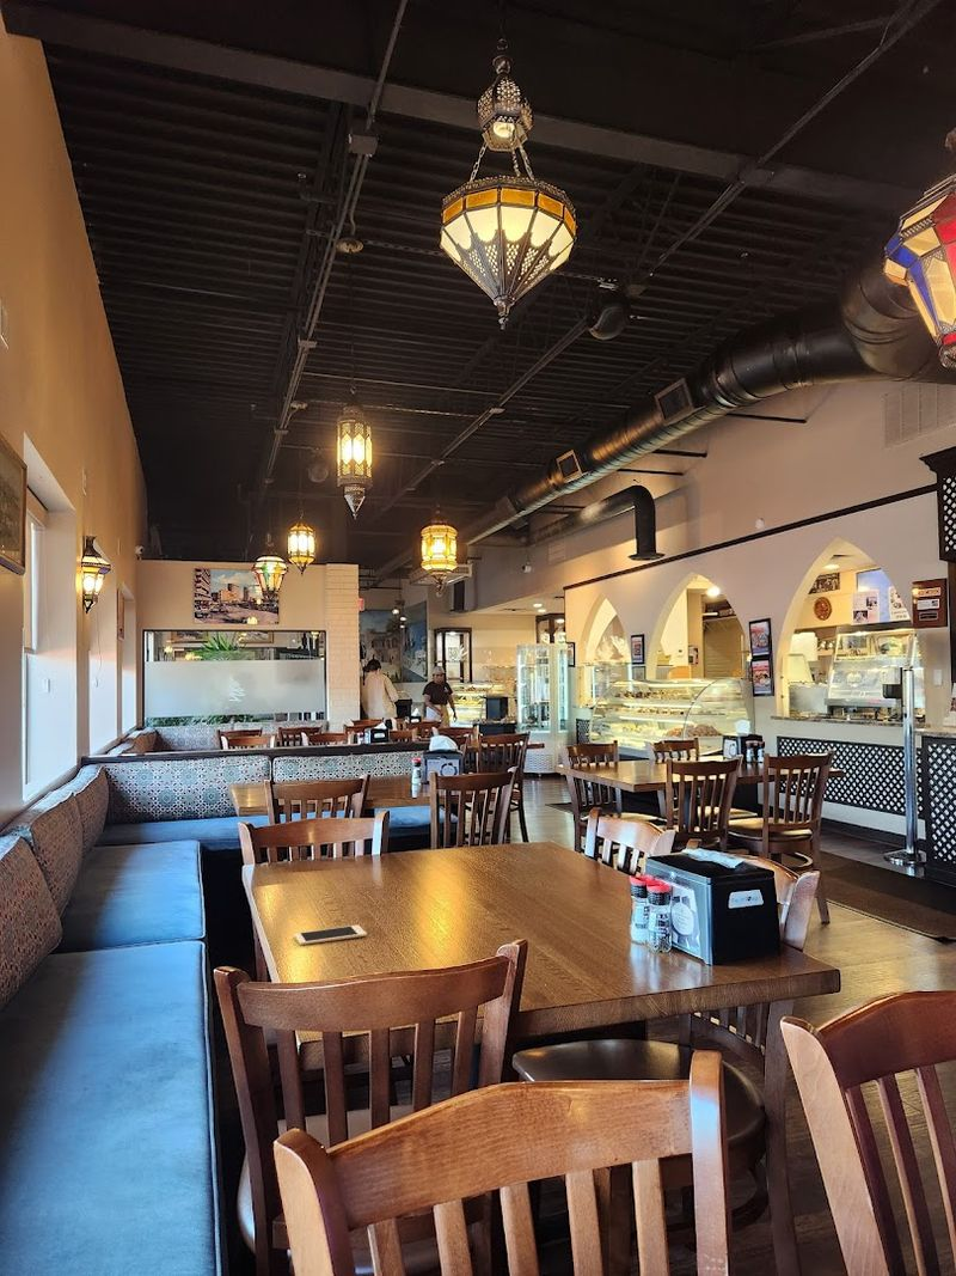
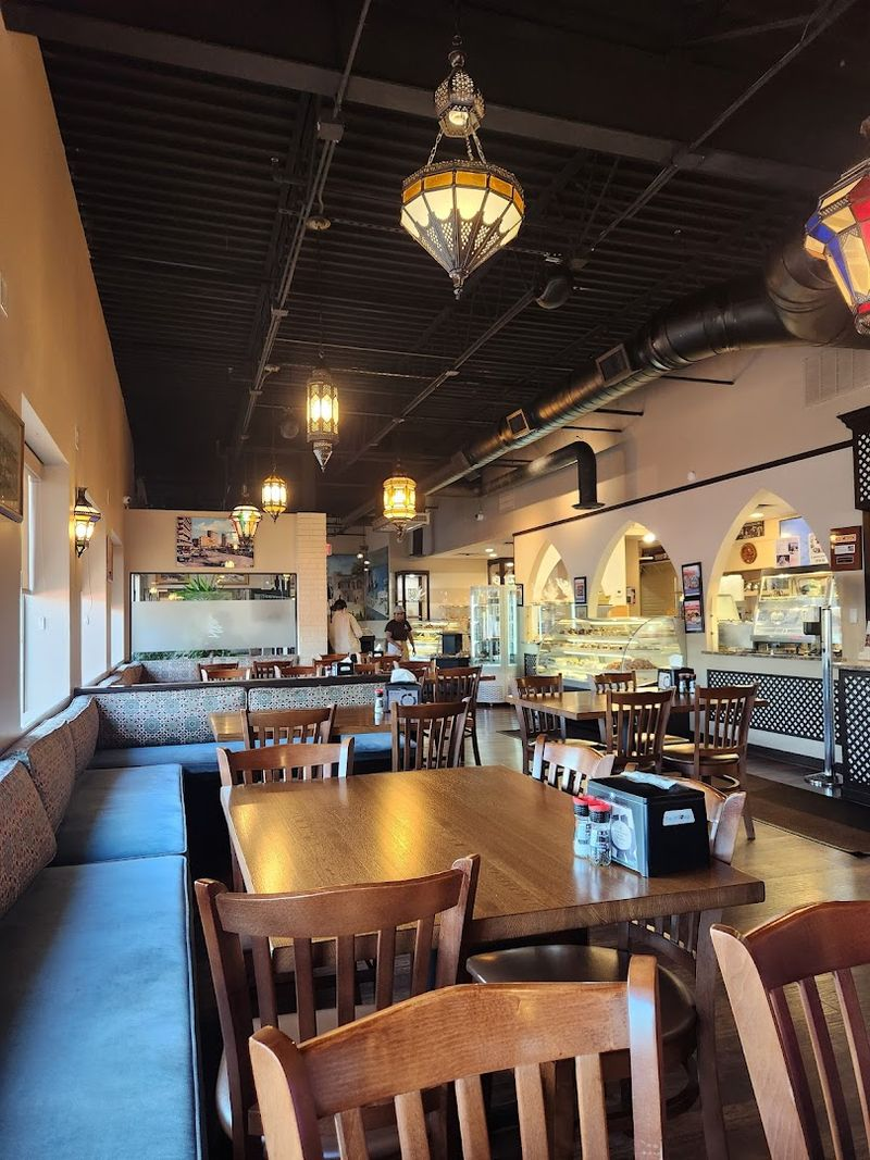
- cell phone (330, 934)
